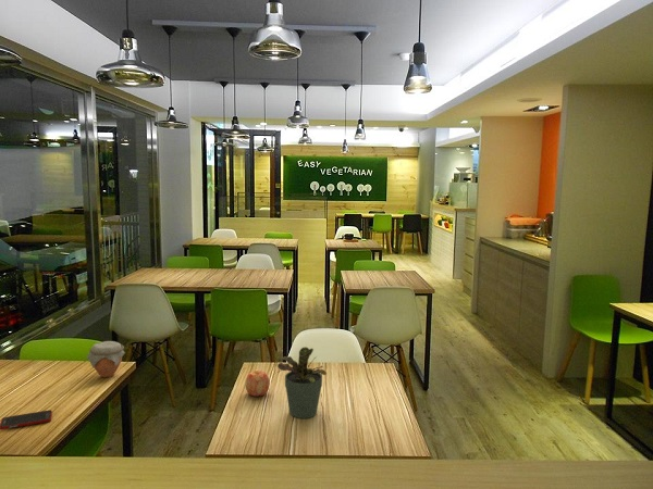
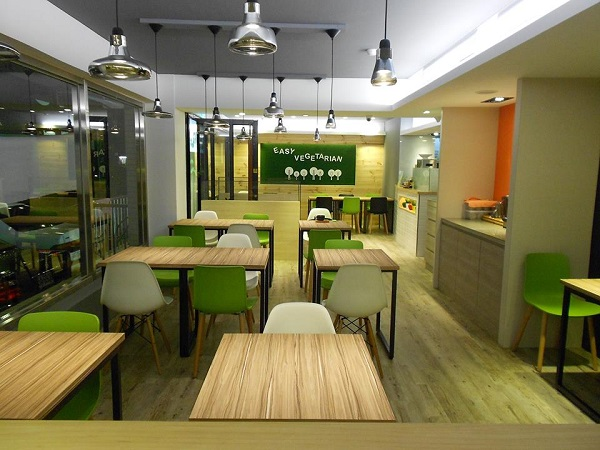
- jar (107, 359)
- apple (257, 383)
- potted plant (298, 379)
- cell phone (26, 419)
